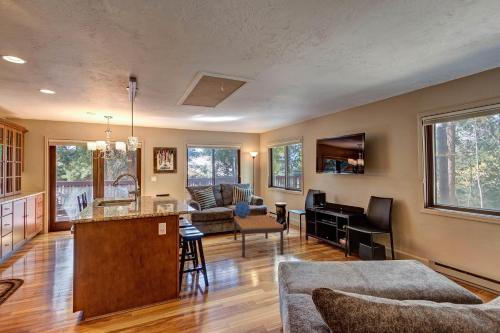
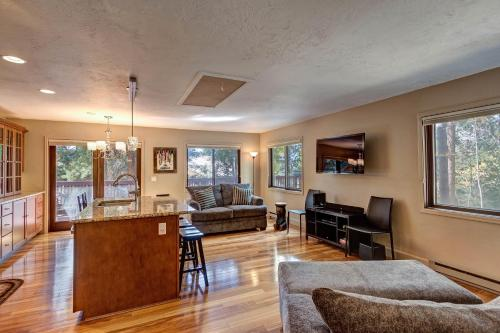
- coffee table (256, 233)
- decorative globe (242, 209)
